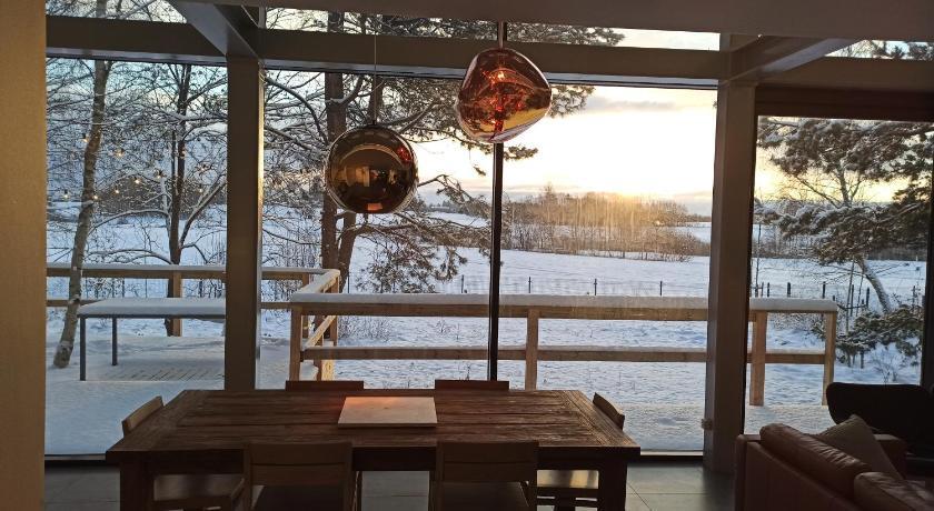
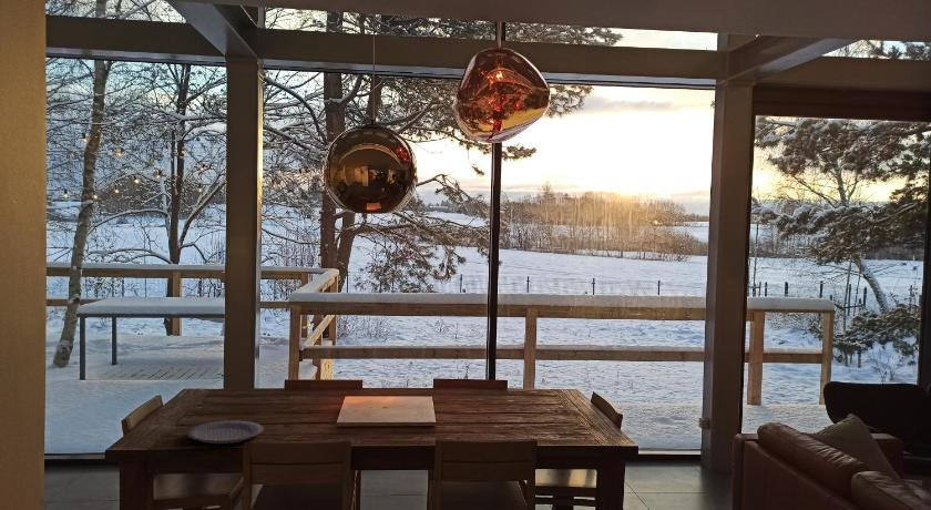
+ plate (225, 432)
